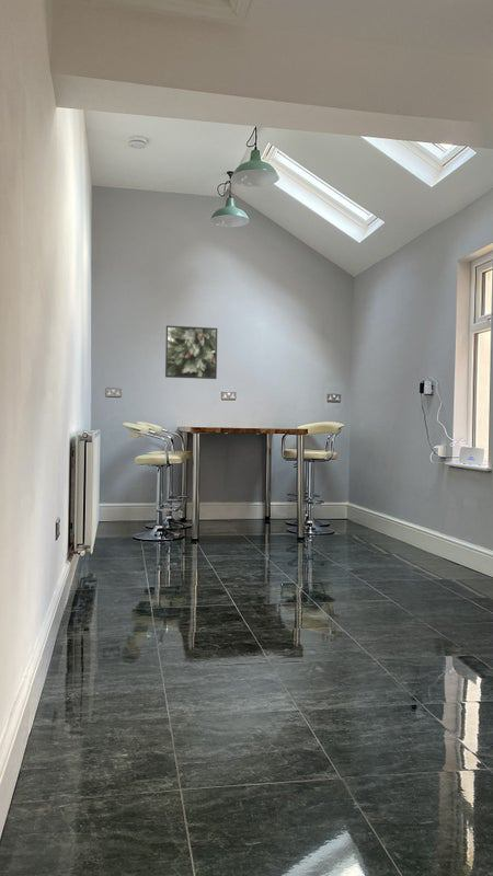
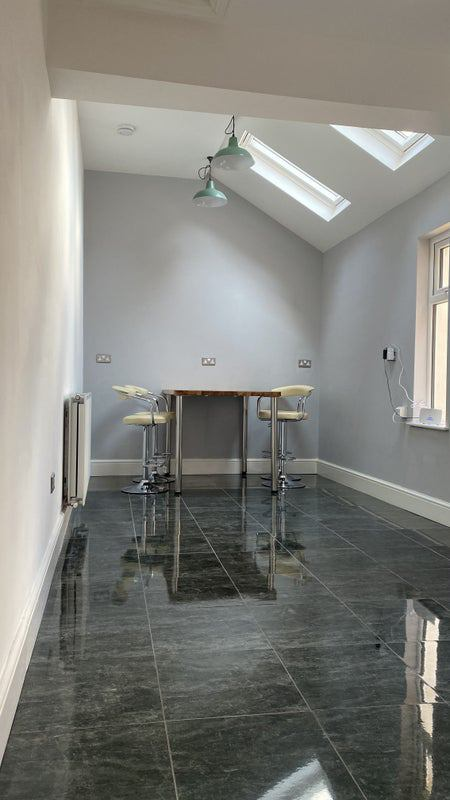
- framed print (191, 351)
